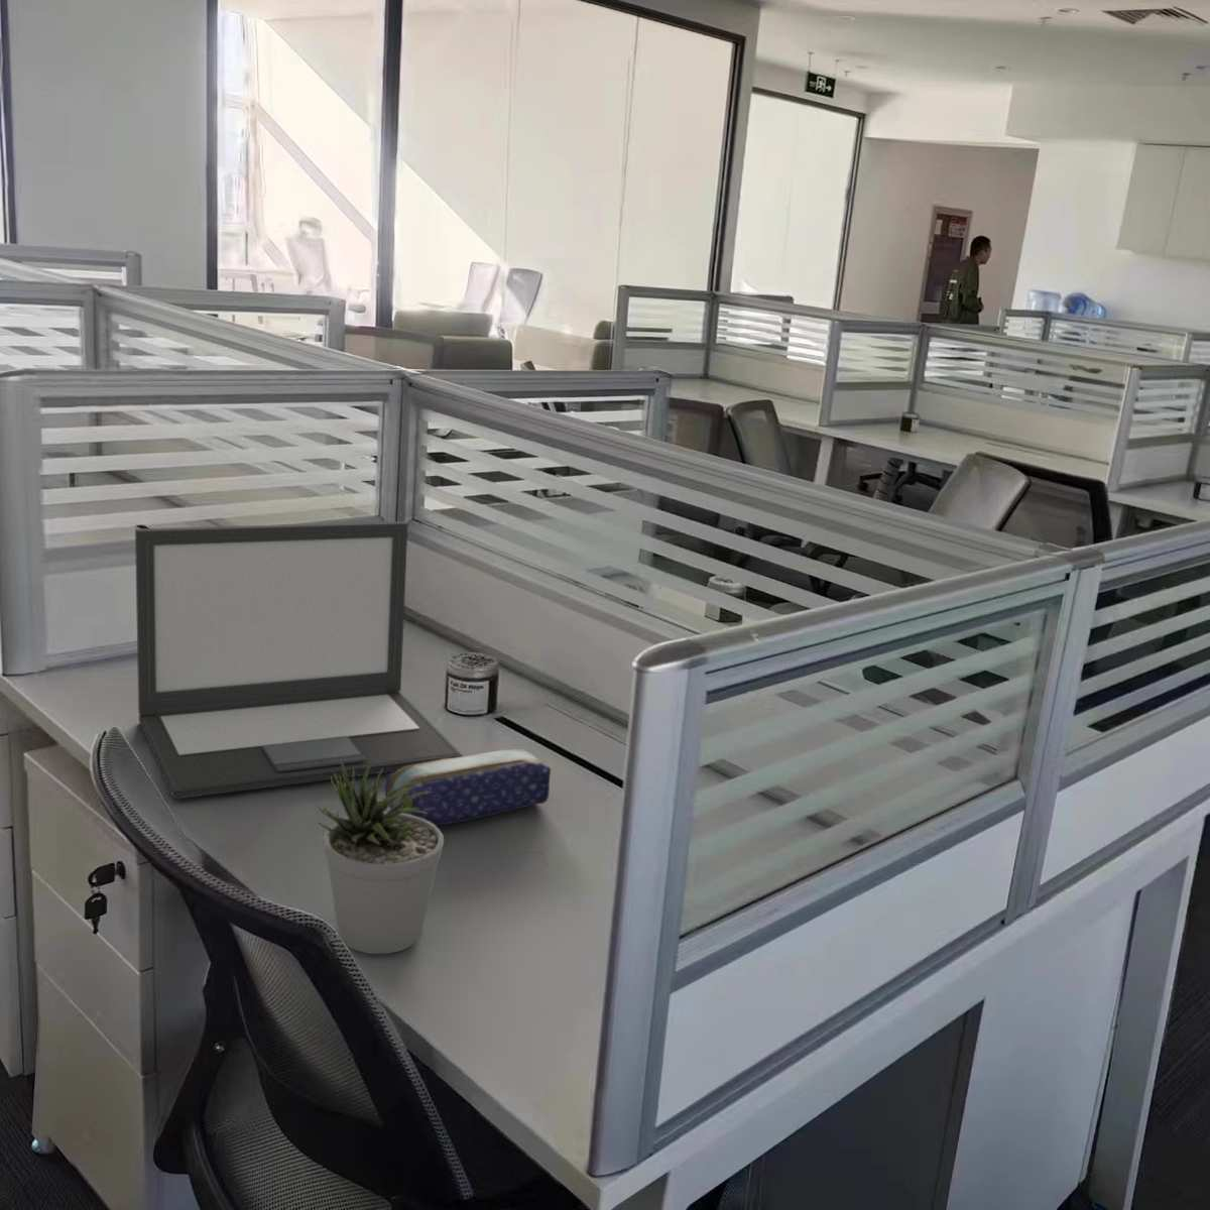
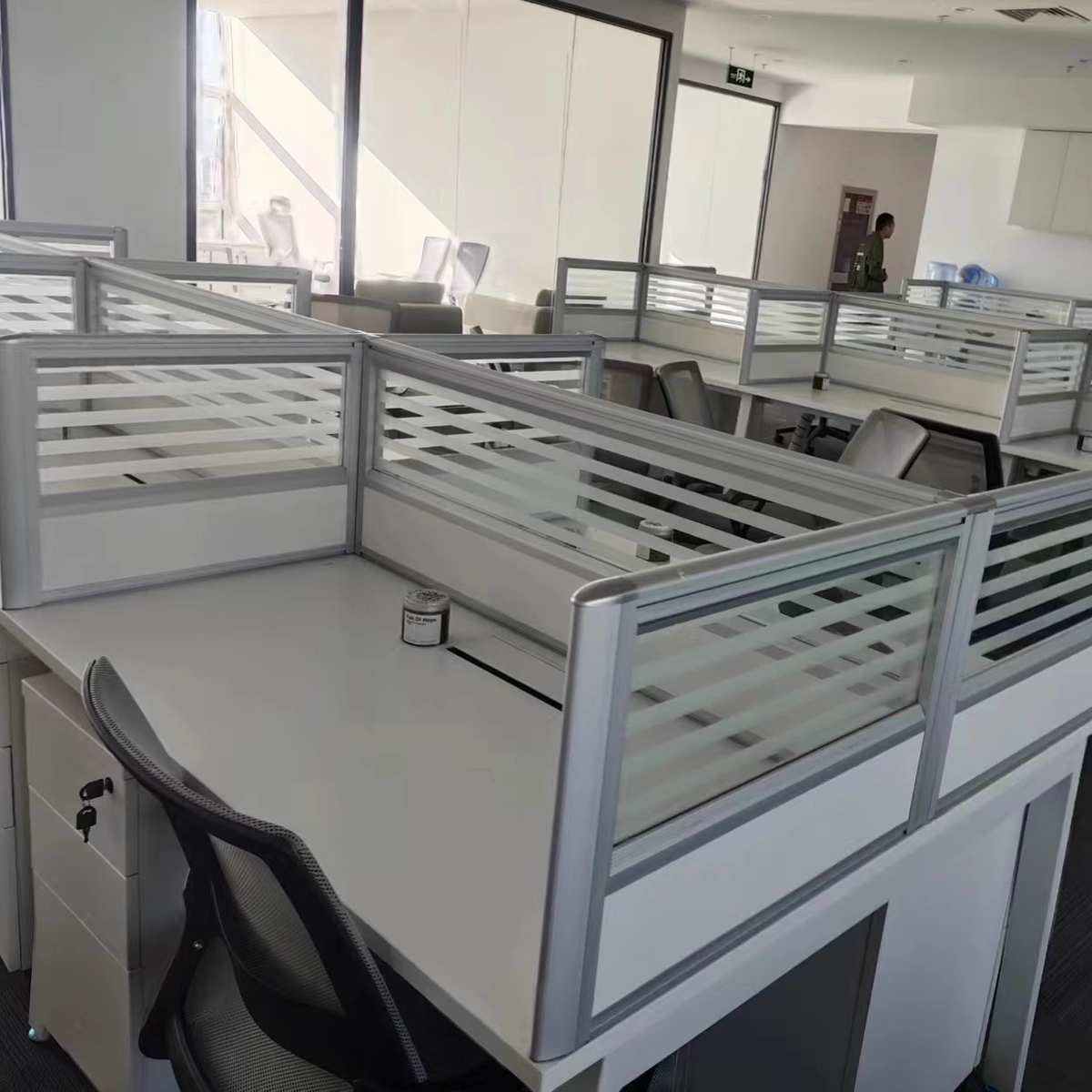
- laptop (299, 646)
- potted plant (379, 849)
- pencil case (468, 785)
